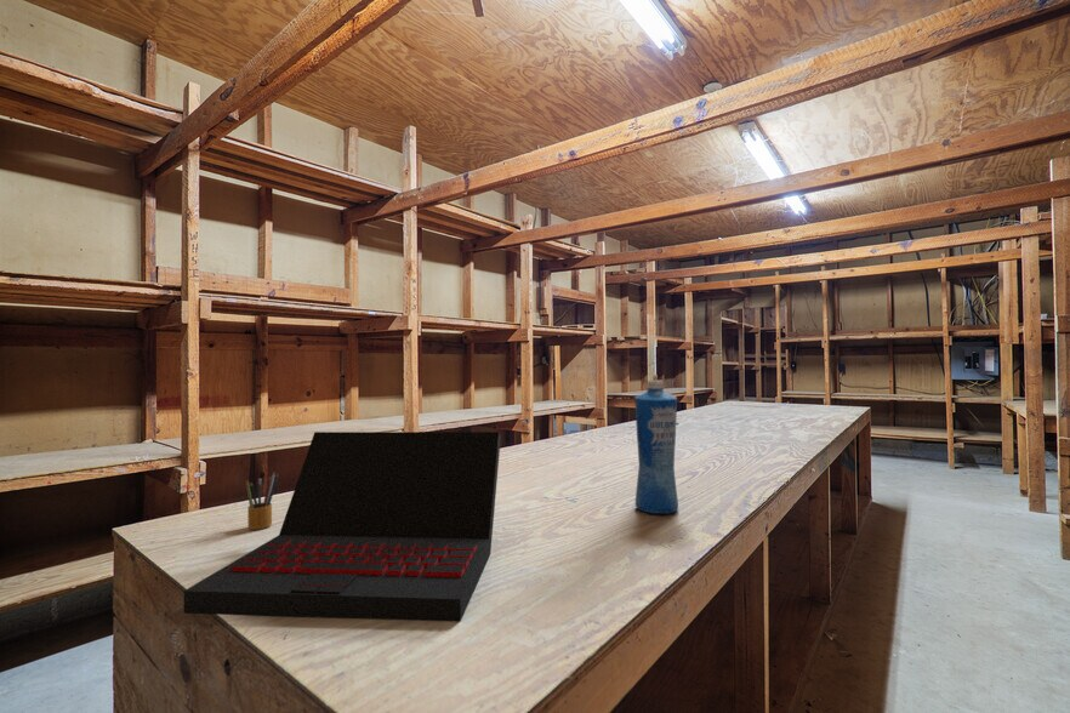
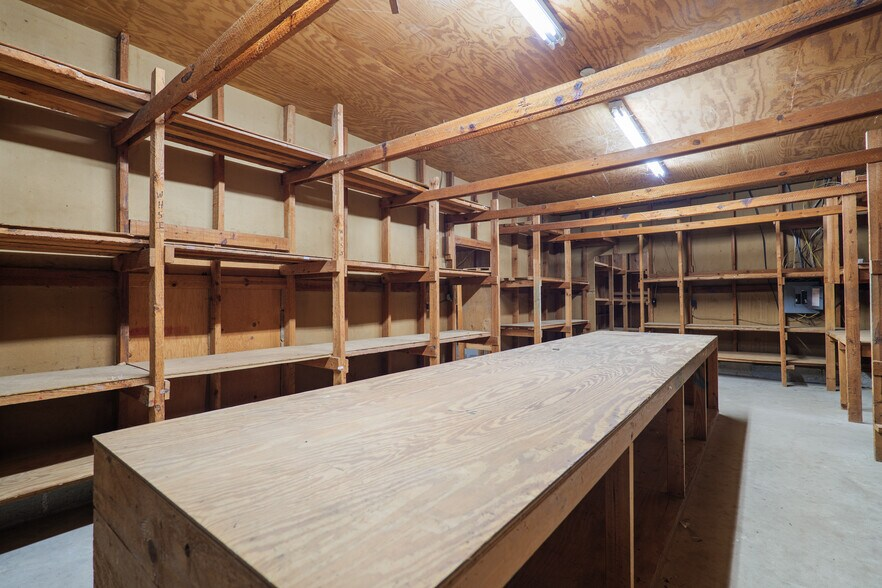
- laptop (374, 503)
- pencil box (260, 500)
- squeeze bottle (655, 441)
